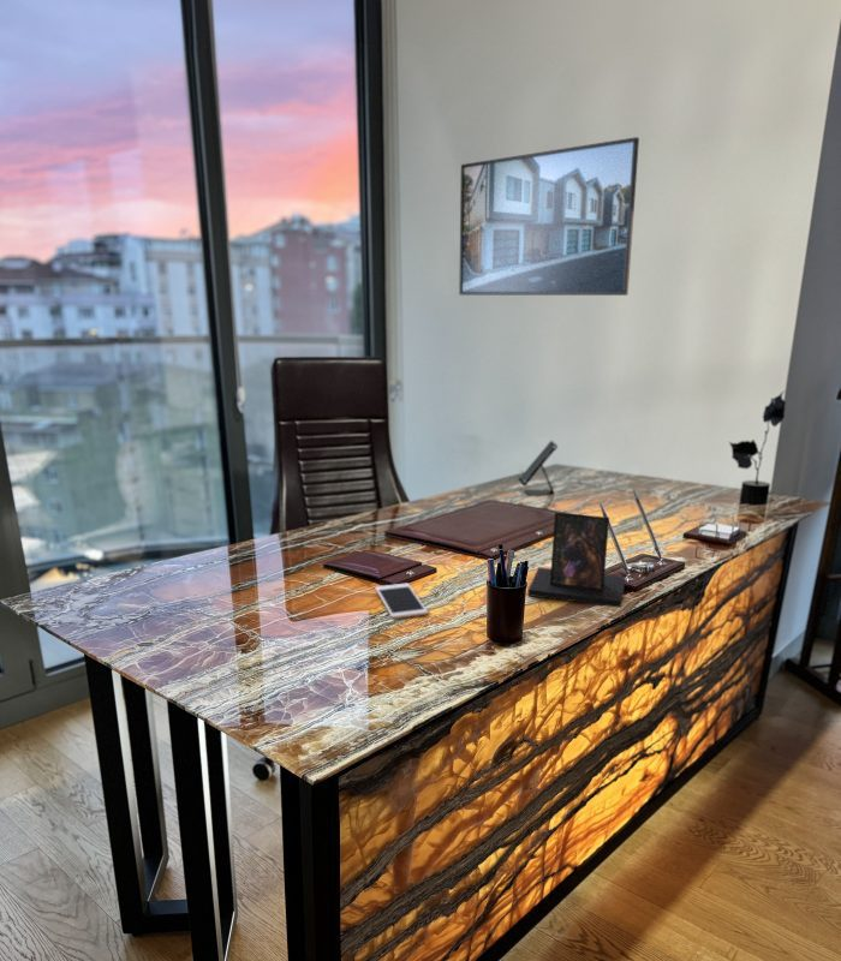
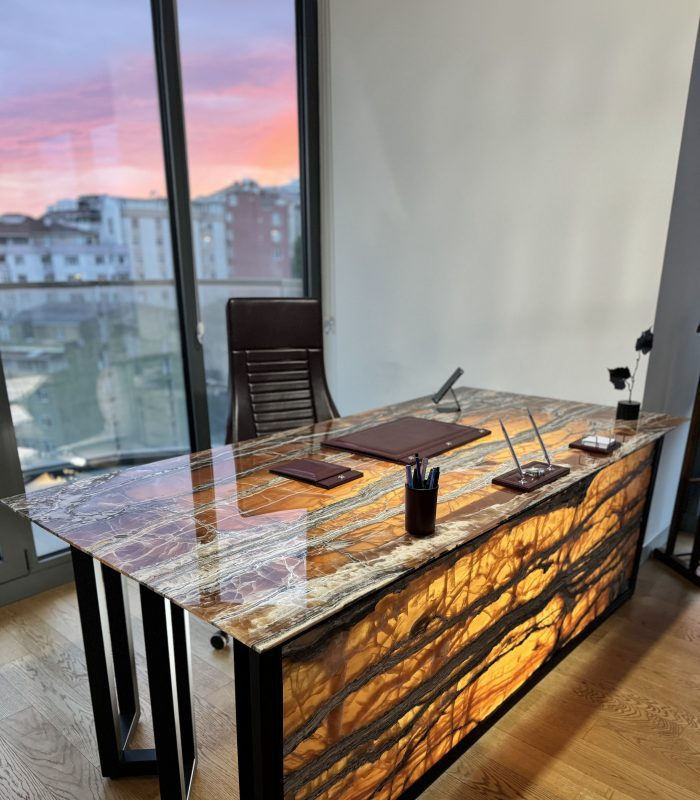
- cell phone (400, 599)
- photo frame (579, 553)
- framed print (538, 225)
